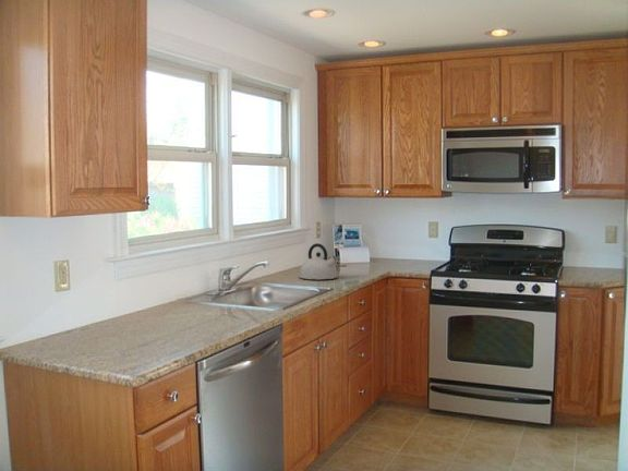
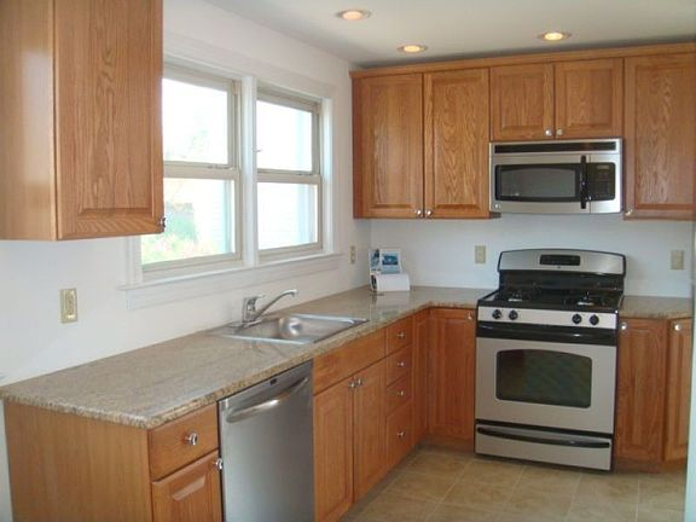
- kettle (319, 261)
